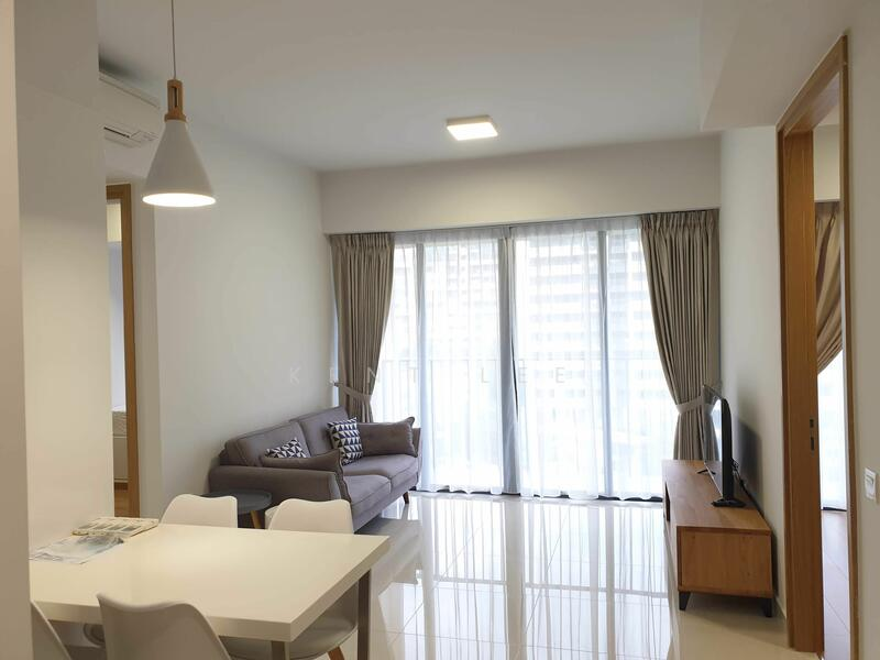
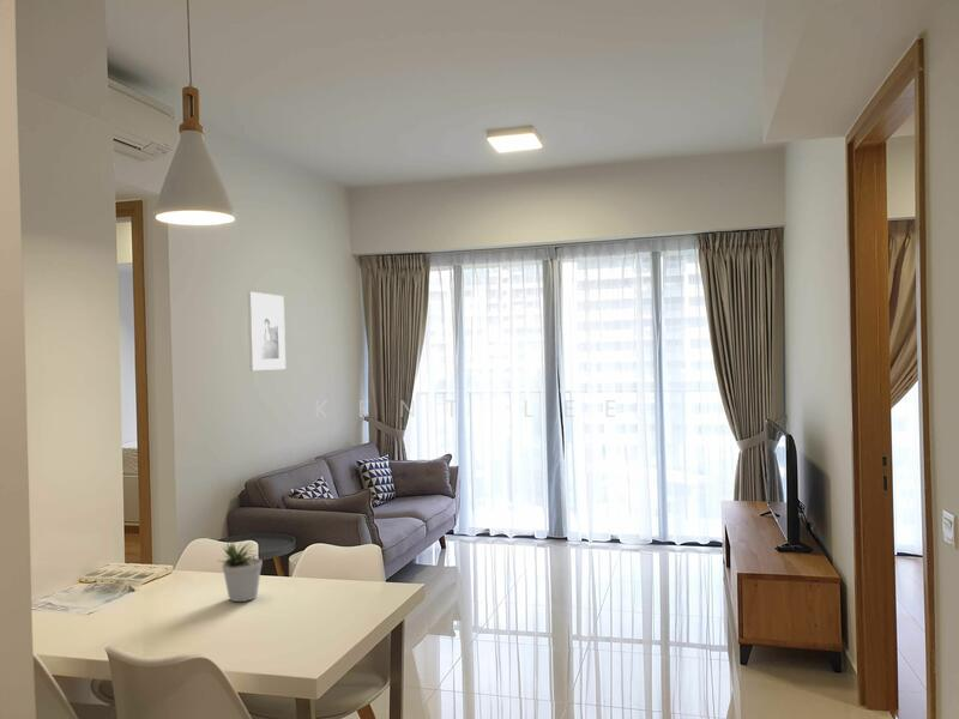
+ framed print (267, 332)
+ potted plant (240, 567)
